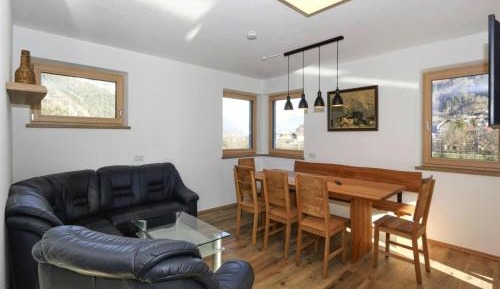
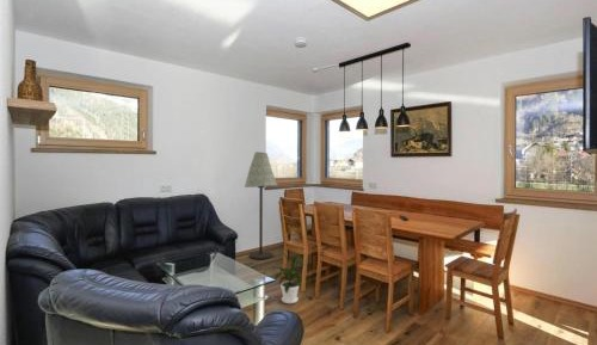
+ floor lamp (260, 203)
+ house plant (288, 276)
